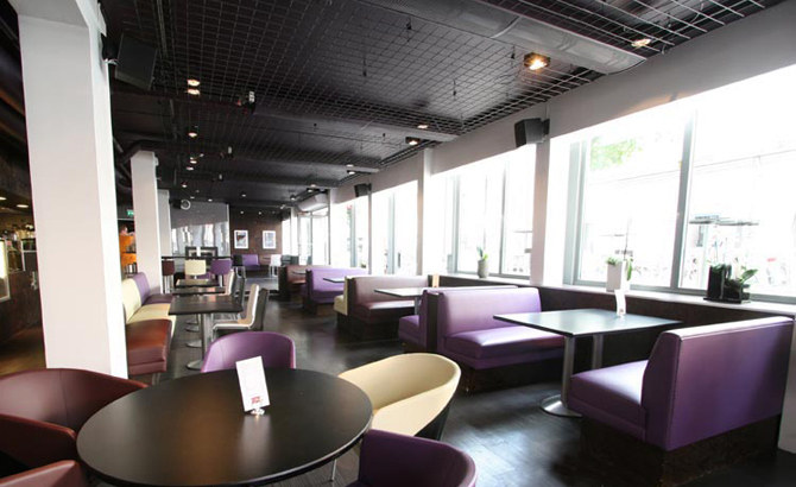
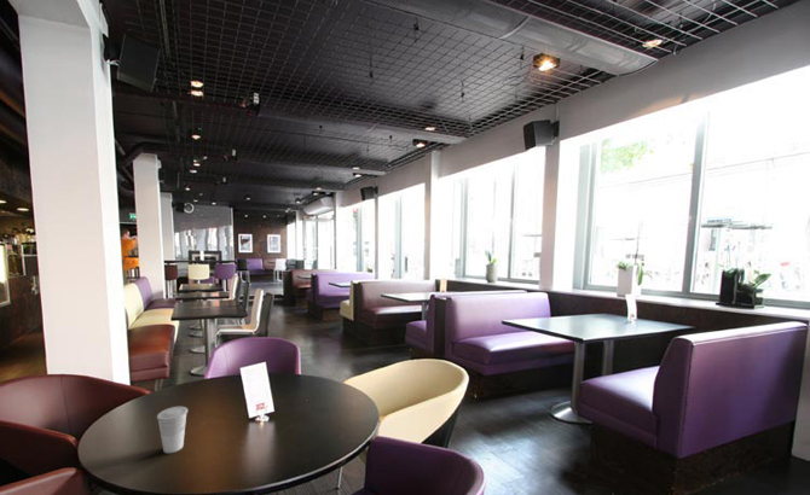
+ cup (173, 430)
